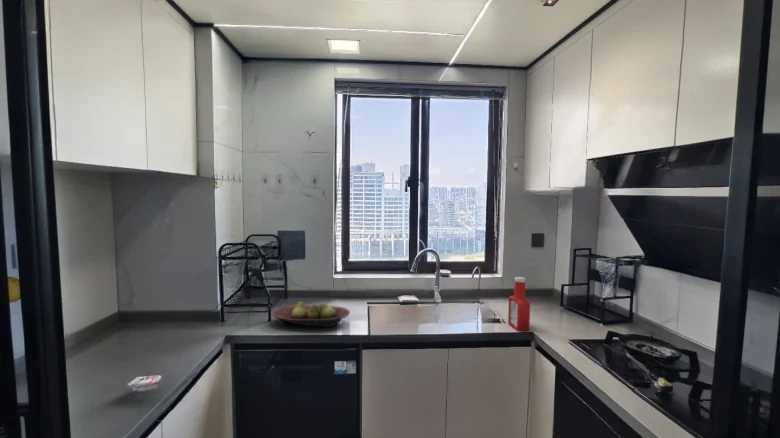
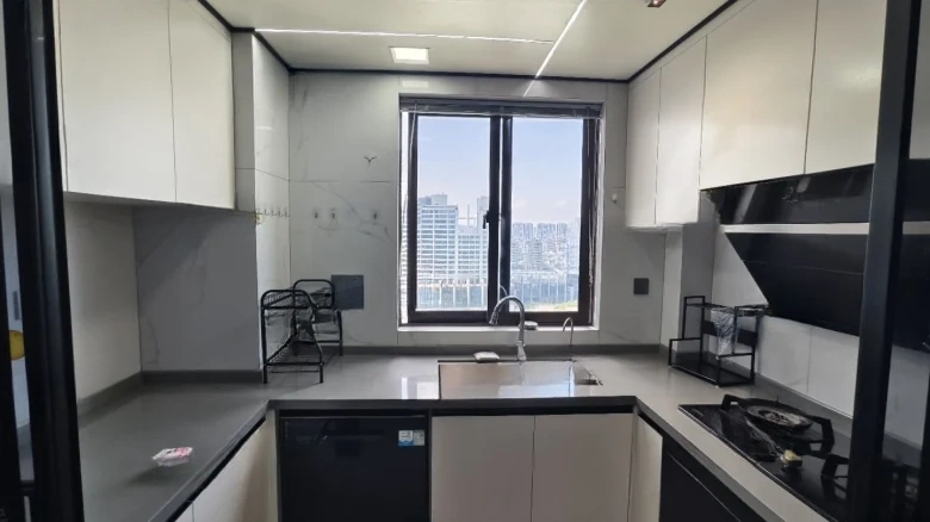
- soap bottle (519, 302)
- fruit bowl (311, 312)
